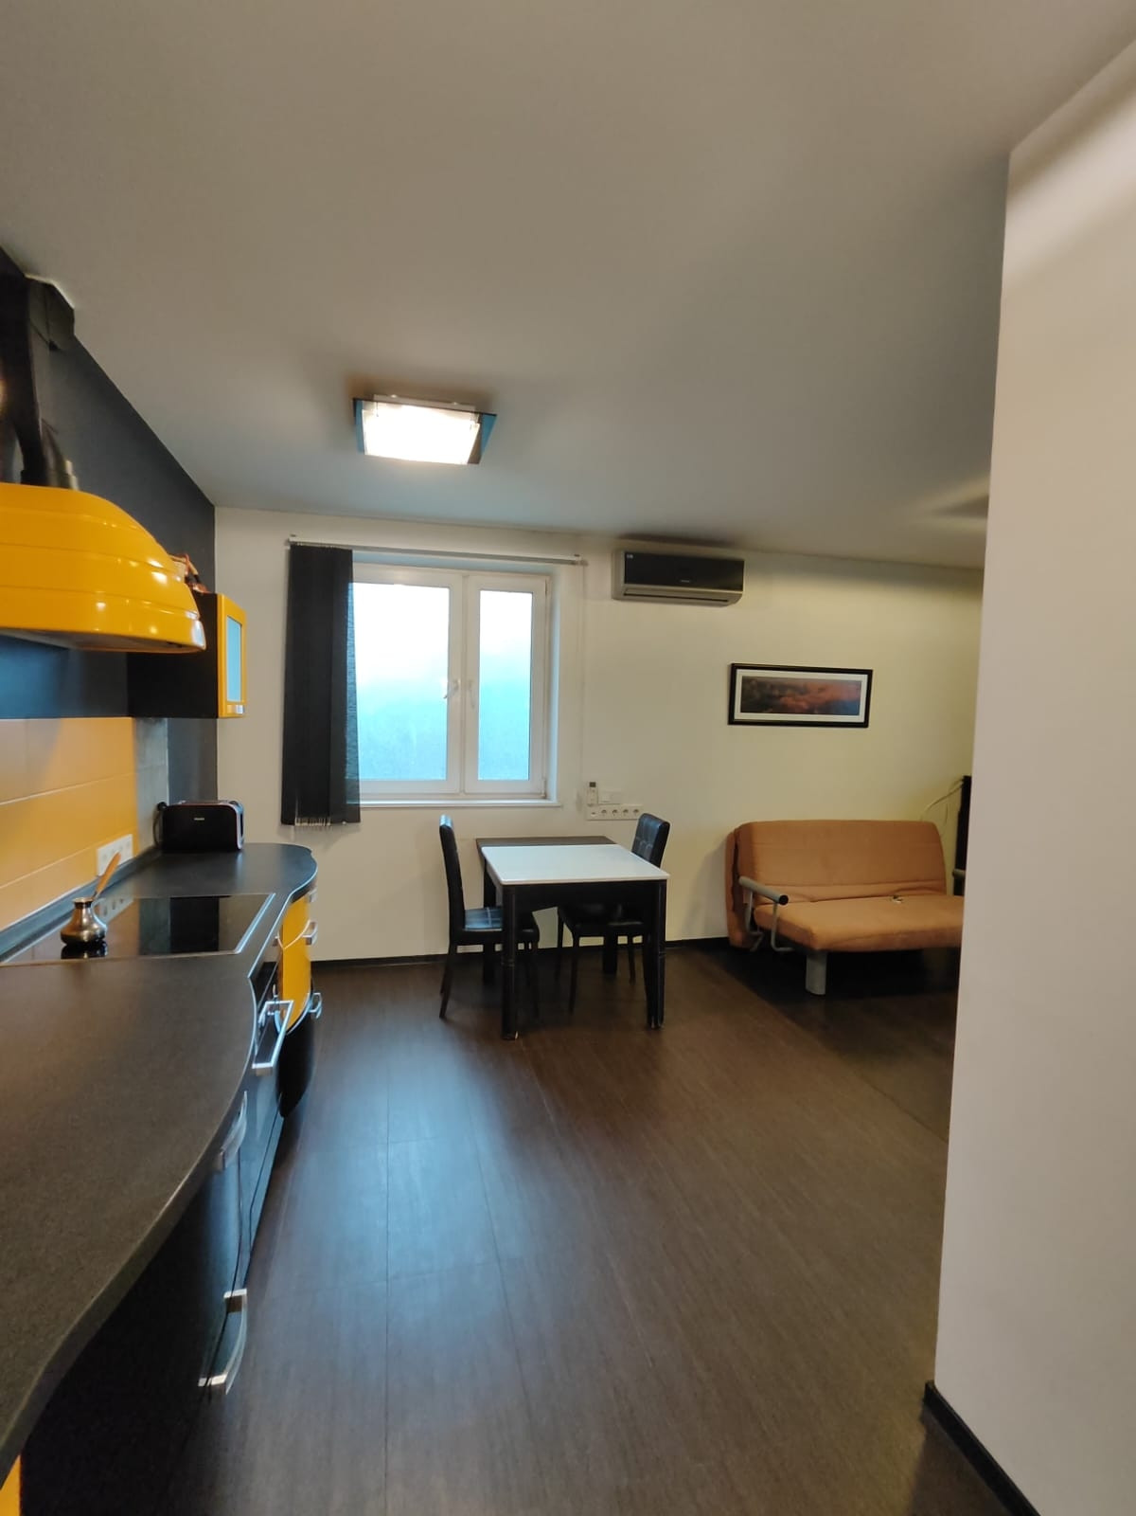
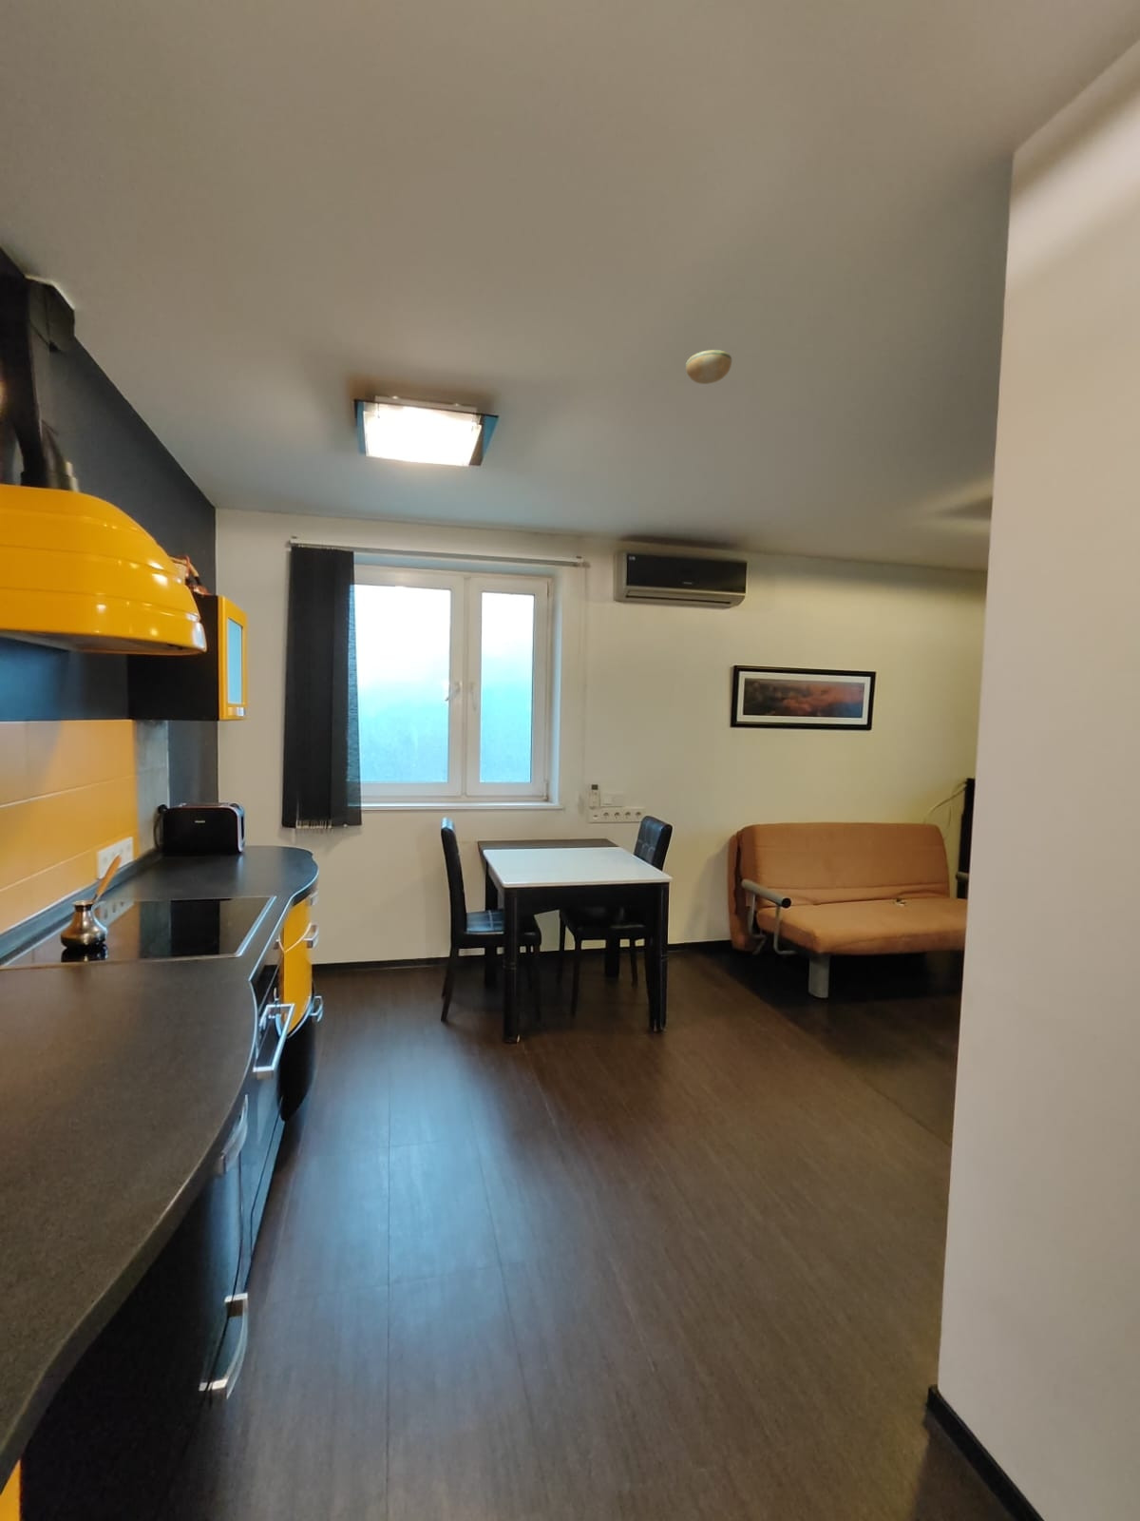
+ smoke detector (708, 366)
